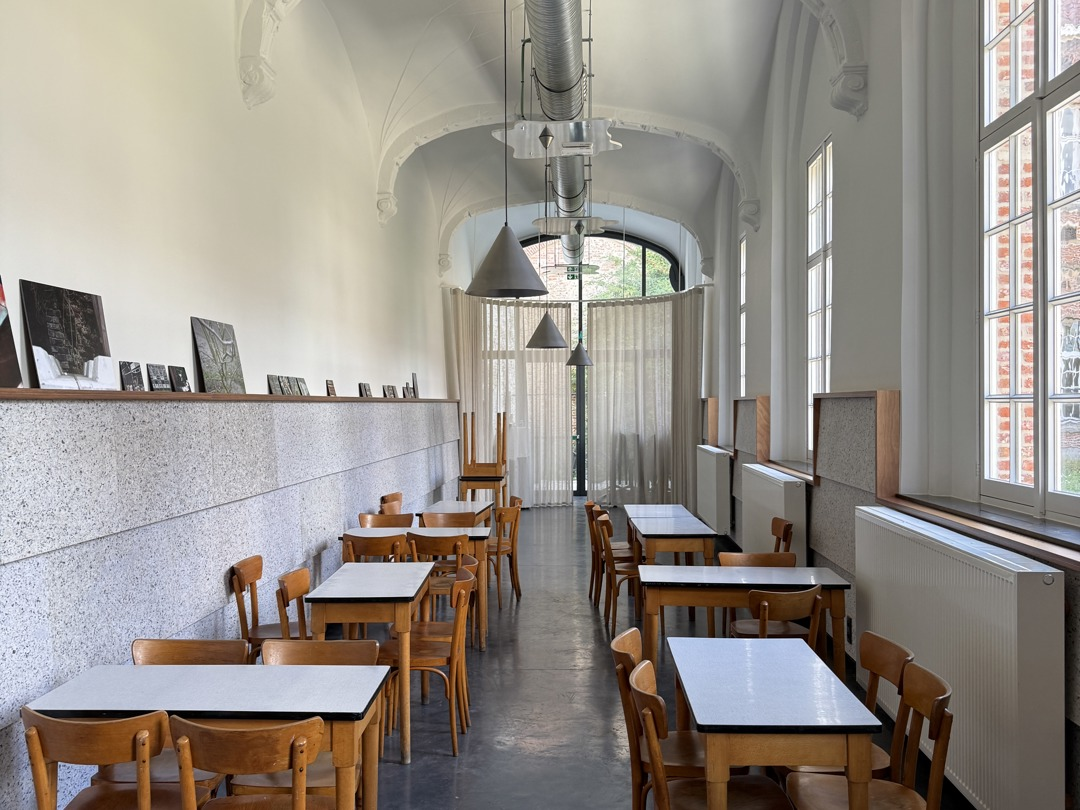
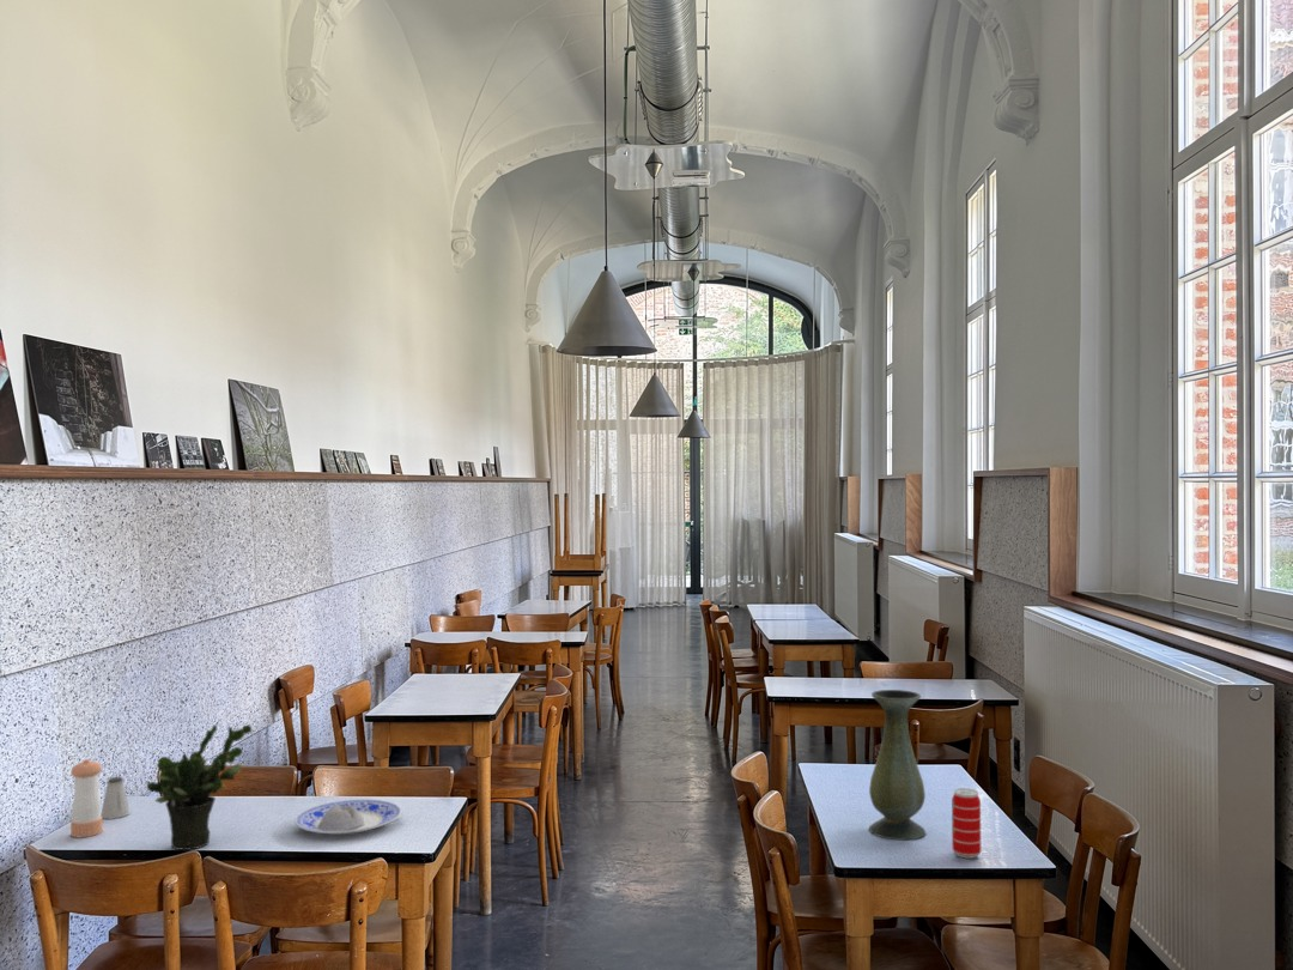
+ beverage can (966, 823)
+ potted plant (210, 780)
+ plate (348, 814)
+ saltshaker (115, 796)
+ vase (896, 762)
+ pepper shaker (86, 795)
